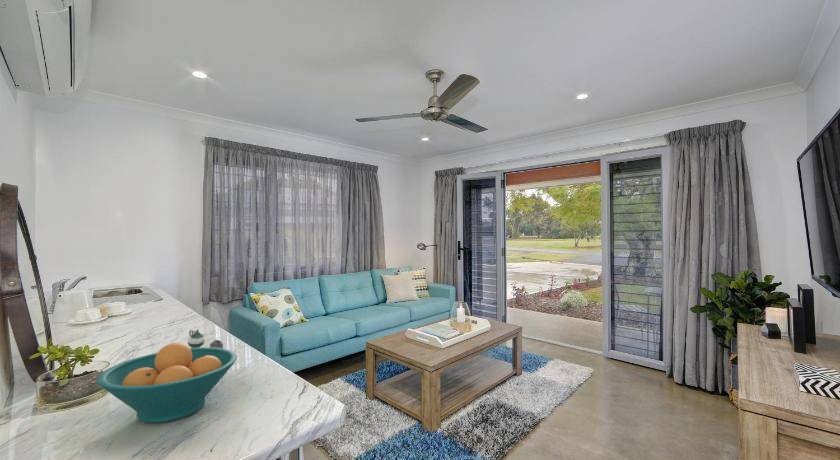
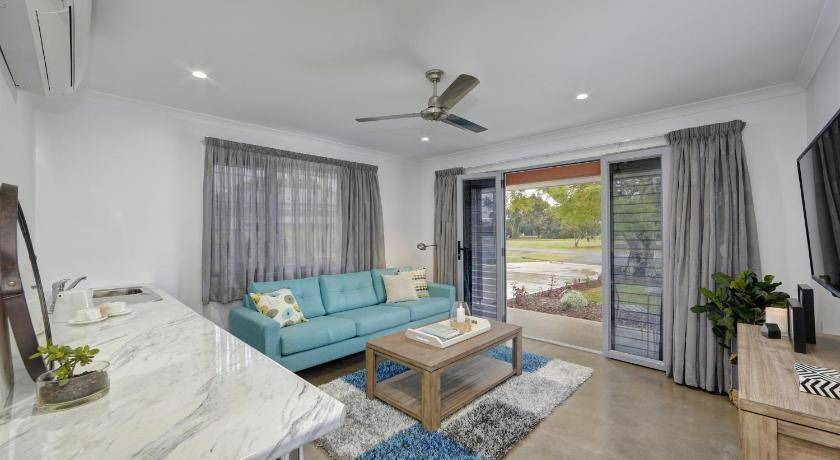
- teapot (204, 342)
- fruit bowl (173, 376)
